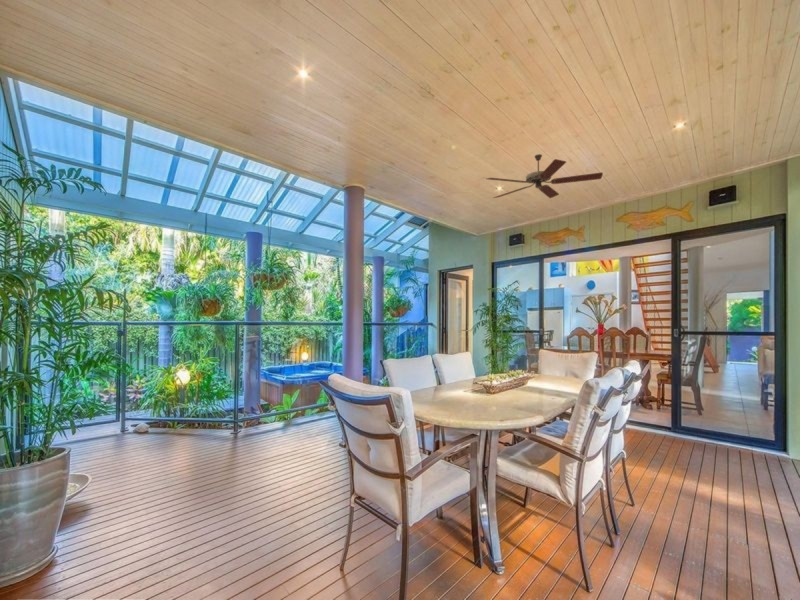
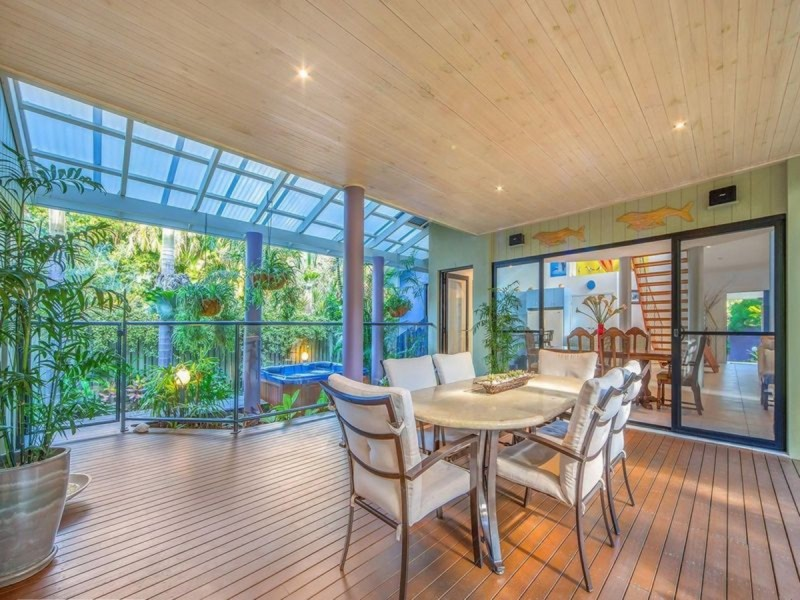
- ceiling fan (542, 171)
